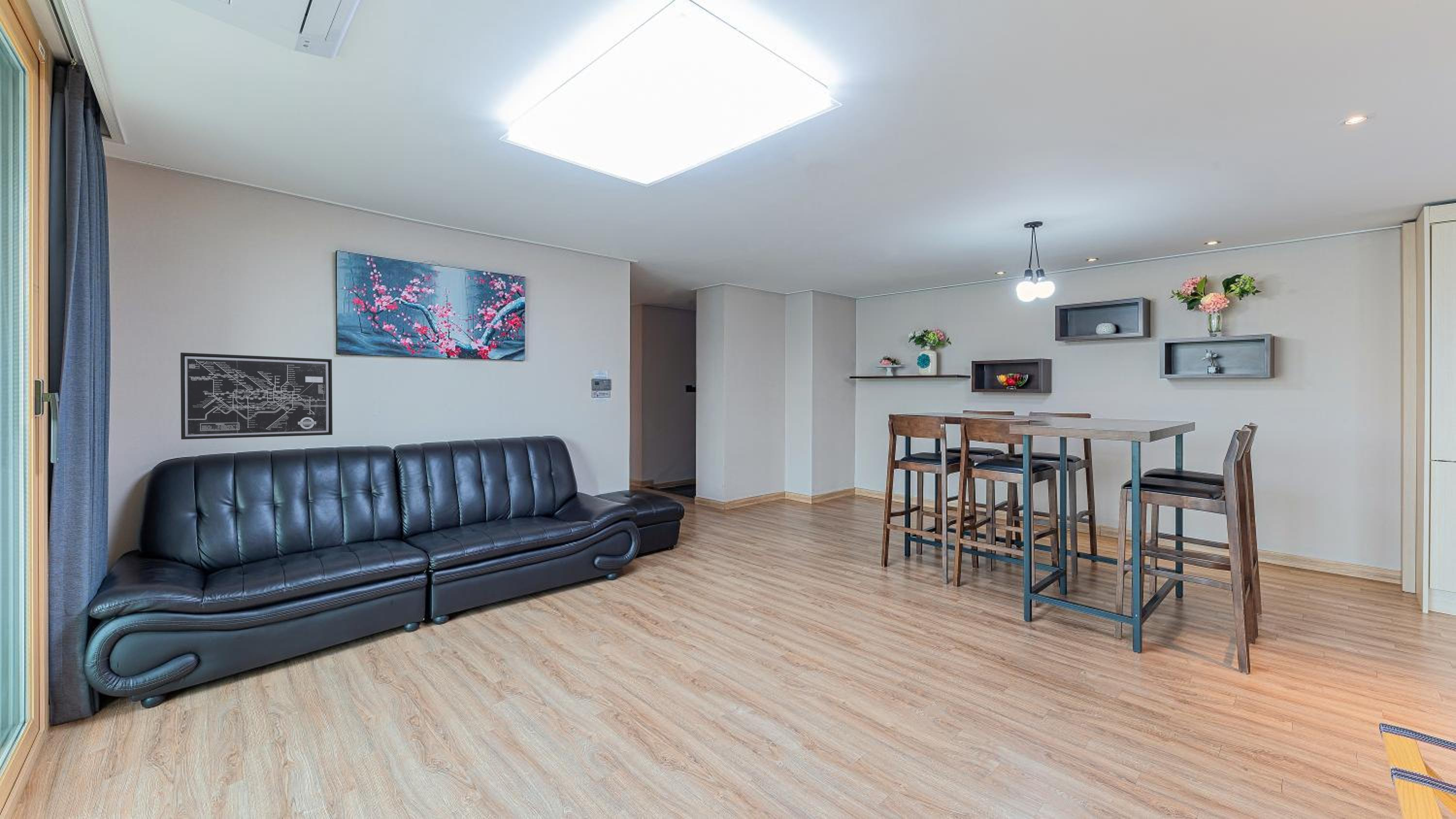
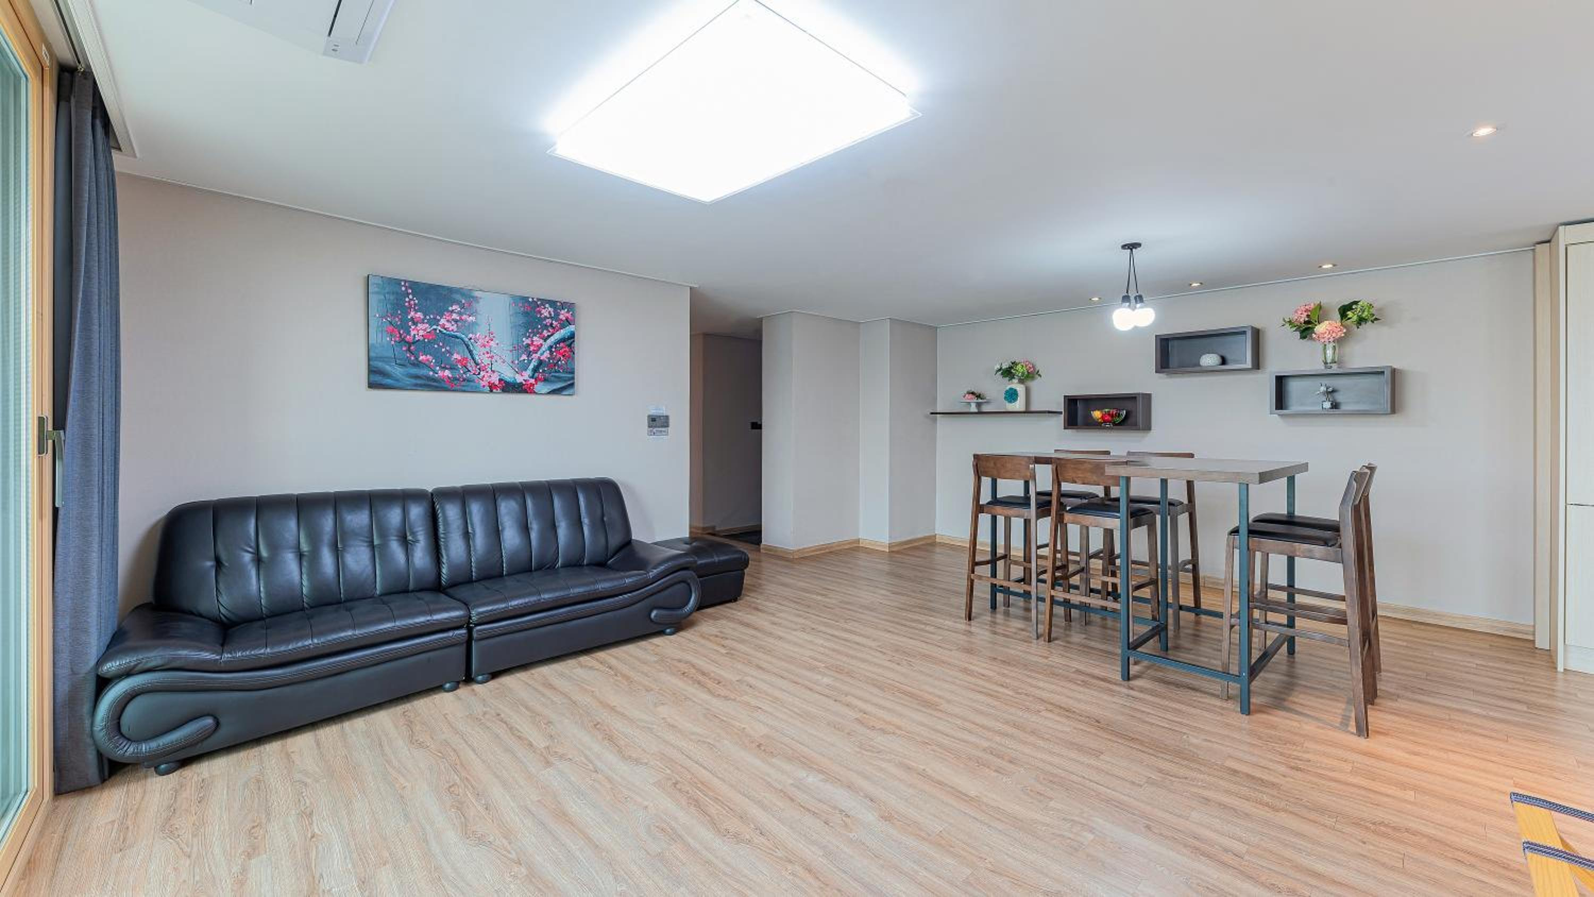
- wall art (261, 396)
